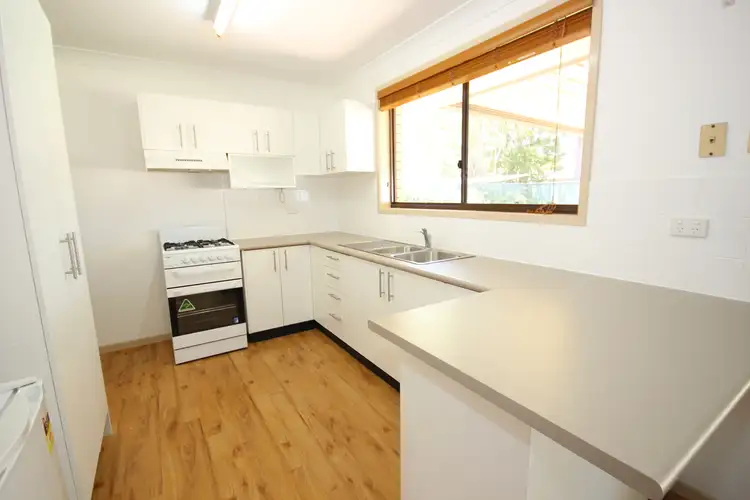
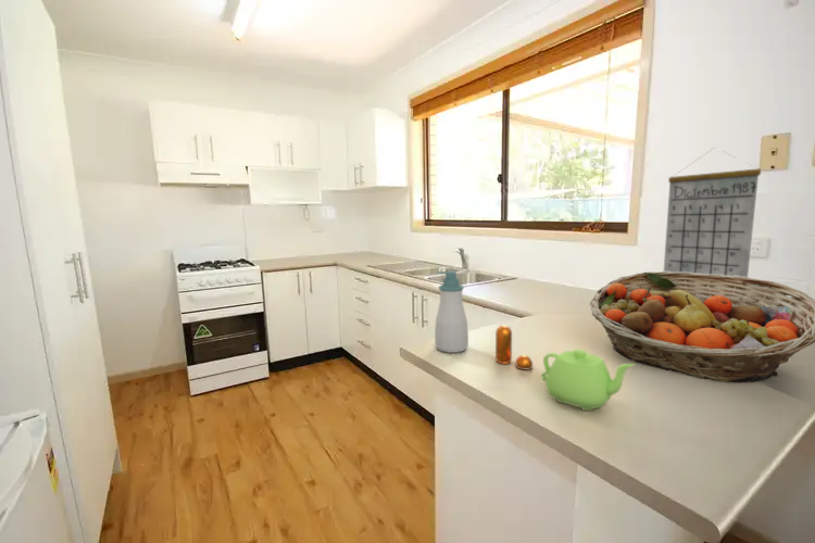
+ pepper shaker (511, 345)
+ fruit basket (689, 318)
+ calendar (707, 214)
+ soap bottle (451, 310)
+ teapot (584, 376)
